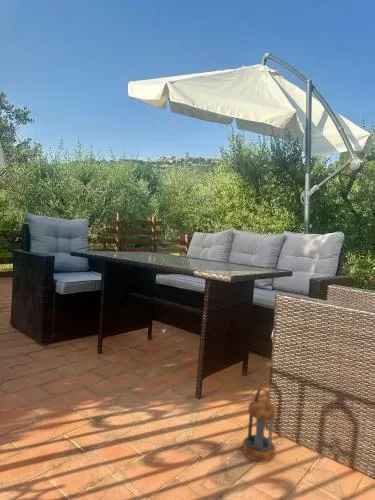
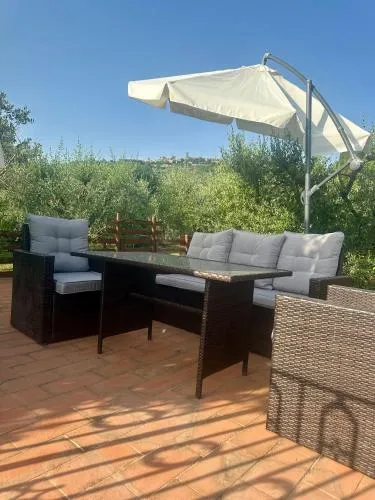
- lantern (261, 420)
